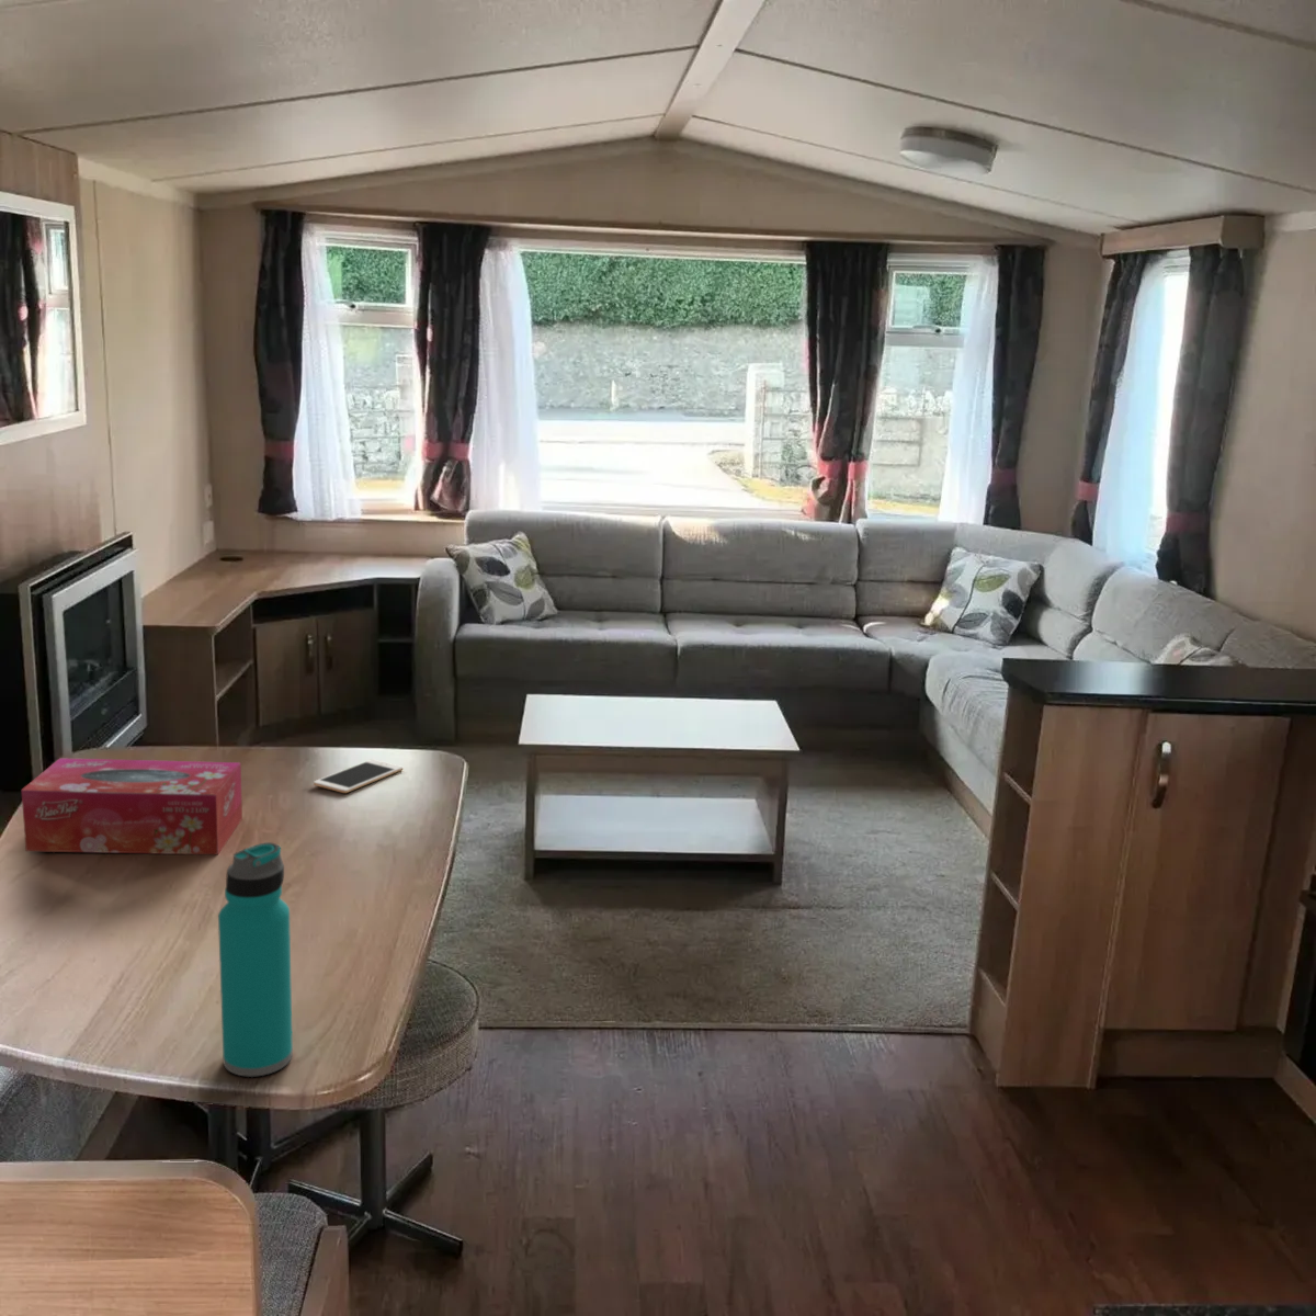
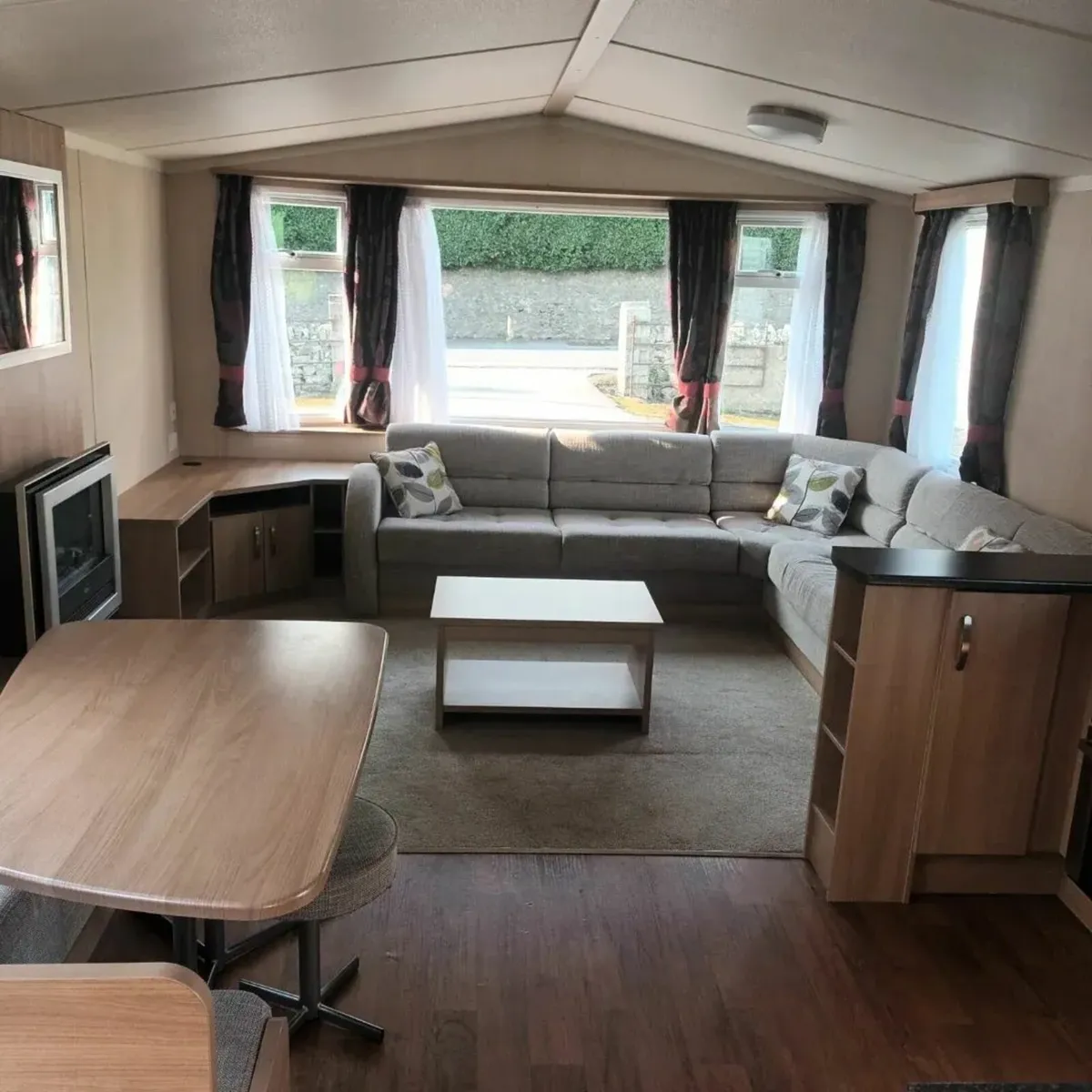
- water bottle (254, 957)
- tissue box (137, 805)
- cell phone (359, 775)
